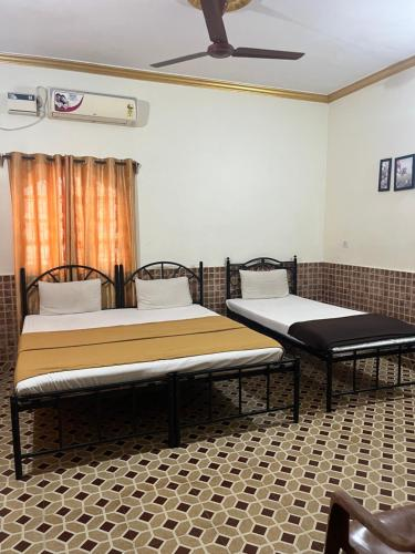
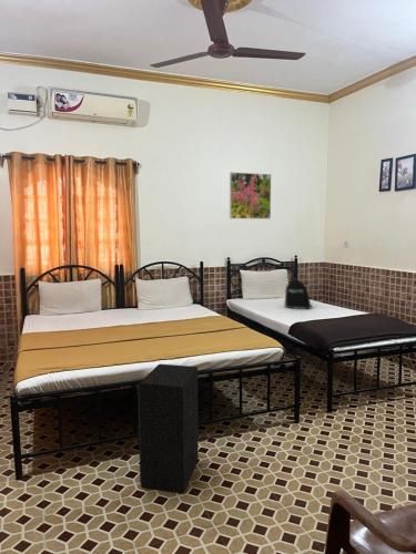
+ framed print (250, 196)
+ backpack (296, 291)
+ speaker (169, 424)
